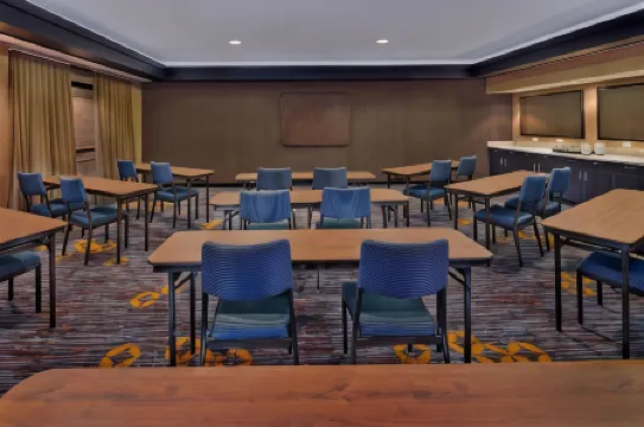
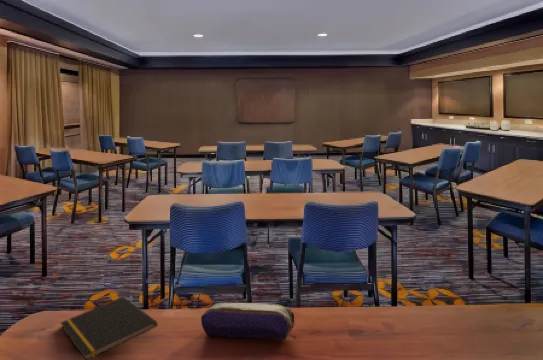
+ pencil case (248, 320)
+ notepad (107, 324)
